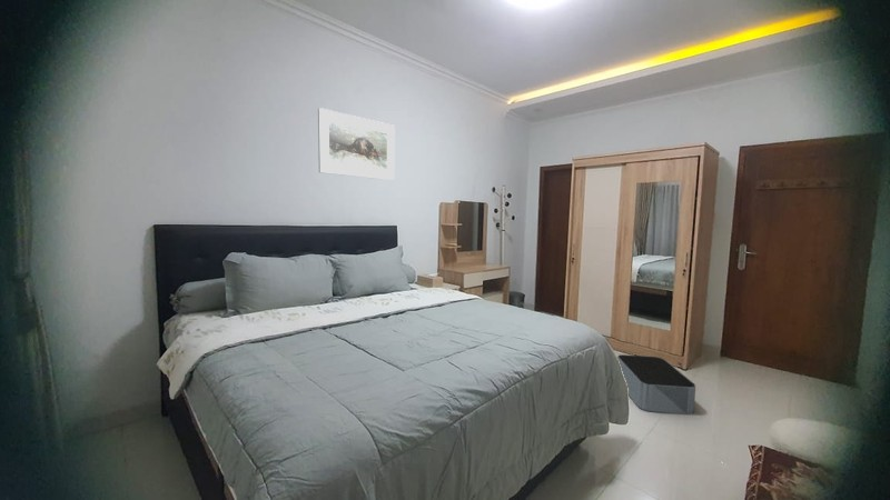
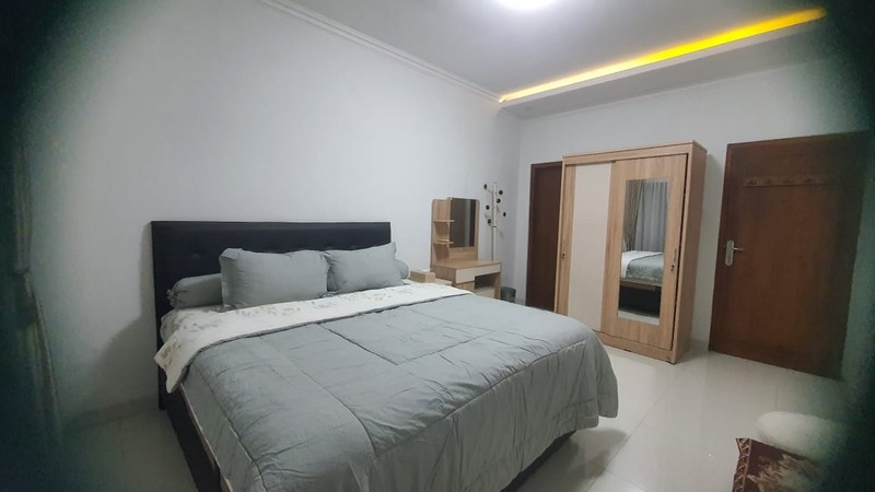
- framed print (359, 147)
- storage bin (652, 381)
